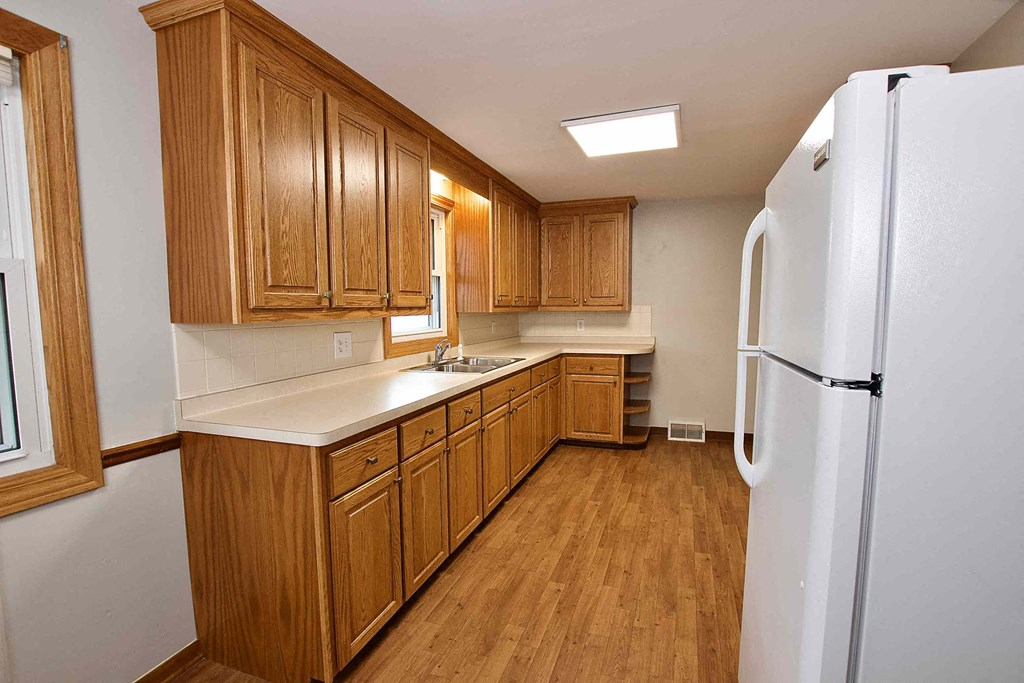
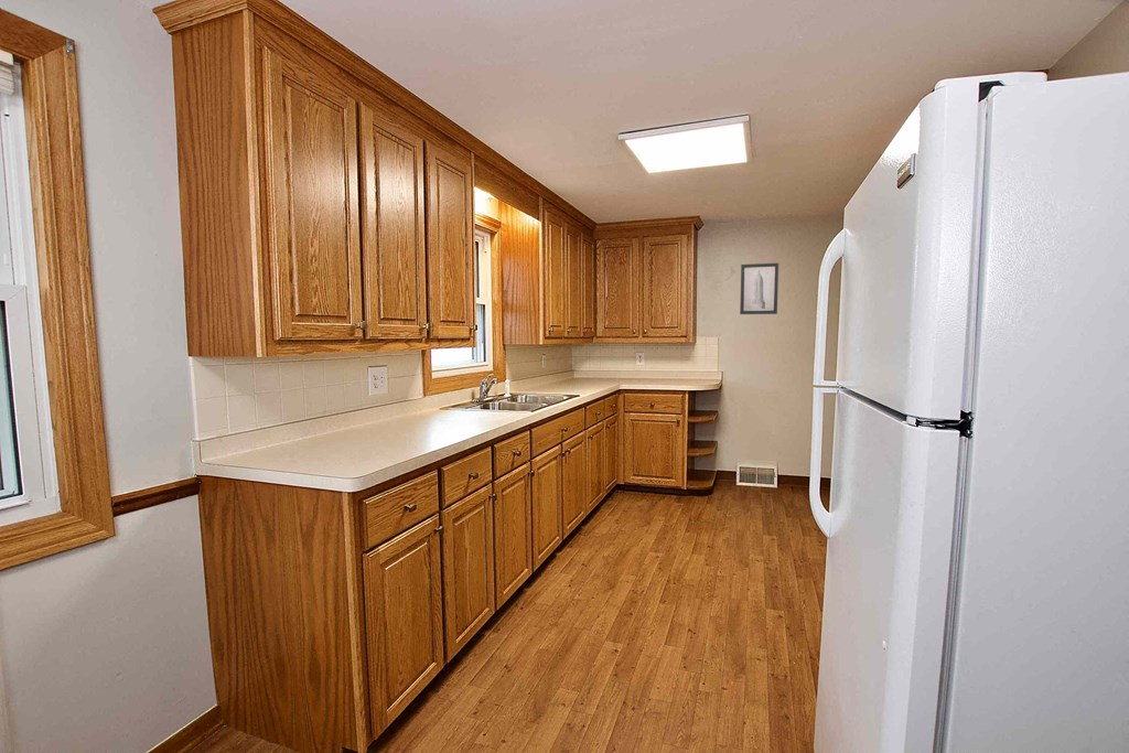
+ wall art (759, 289)
